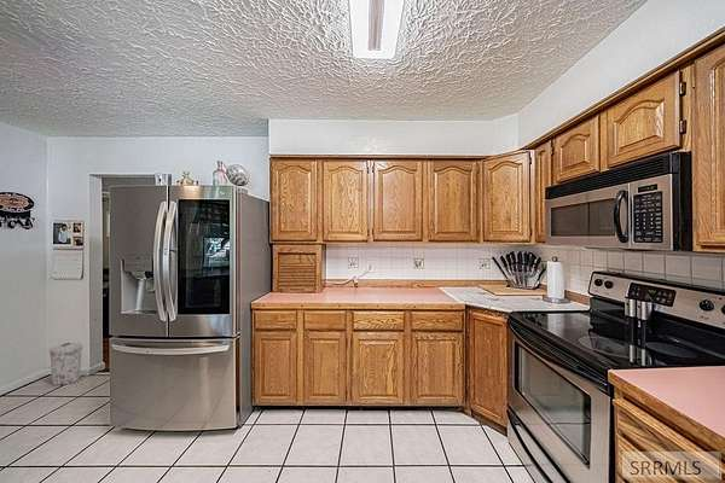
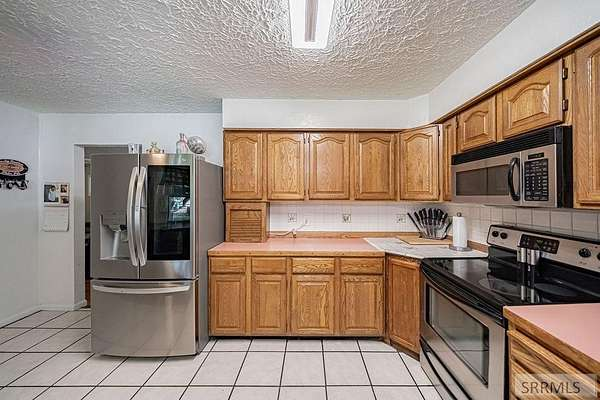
- trash can (65, 362)
